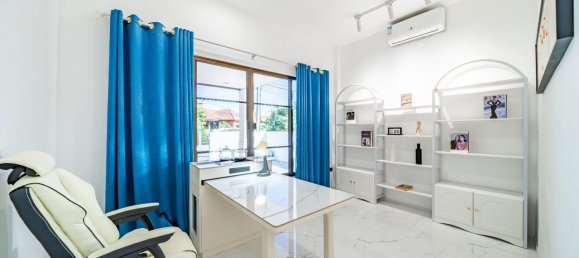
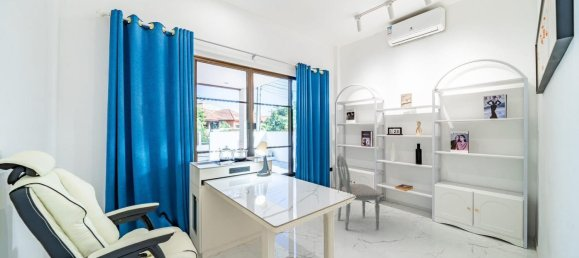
+ dining chair (356, 188)
